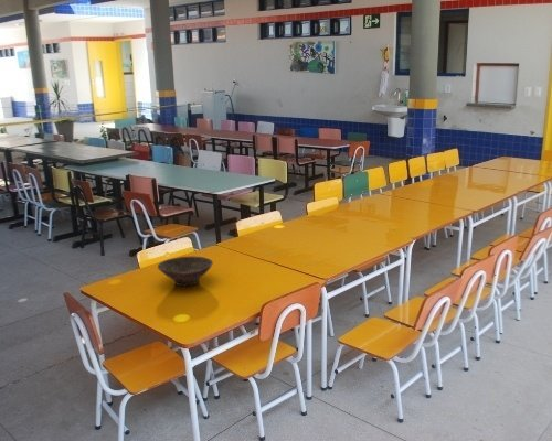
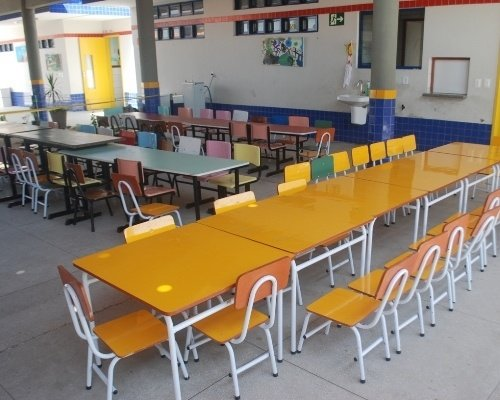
- bowl (185, 272)
